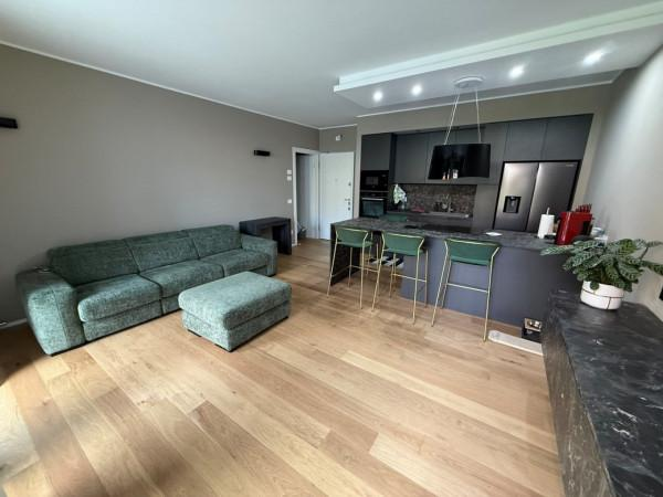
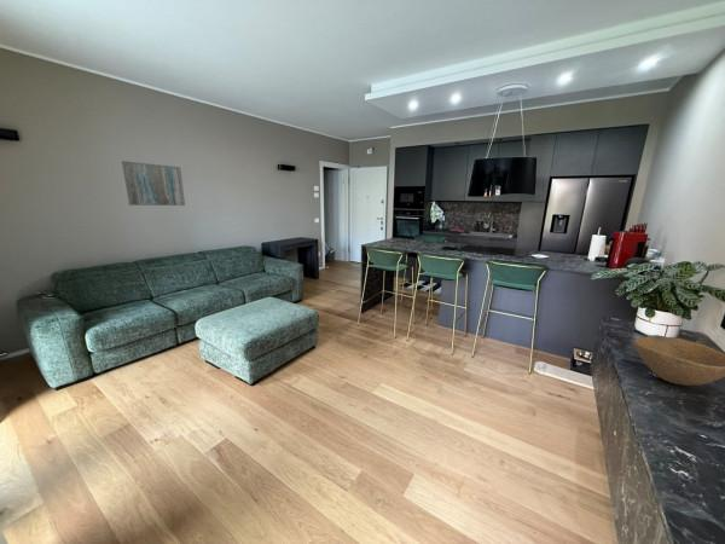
+ wall art (156, 185)
+ bowl (677, 364)
